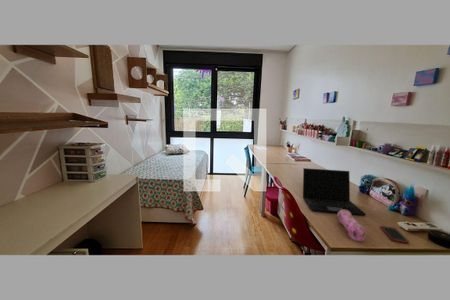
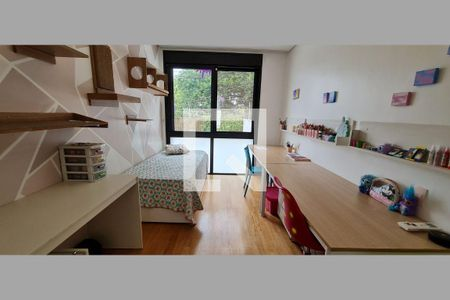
- pencil case (350, 224)
- laptop (331, 189)
- cell phone (393, 234)
